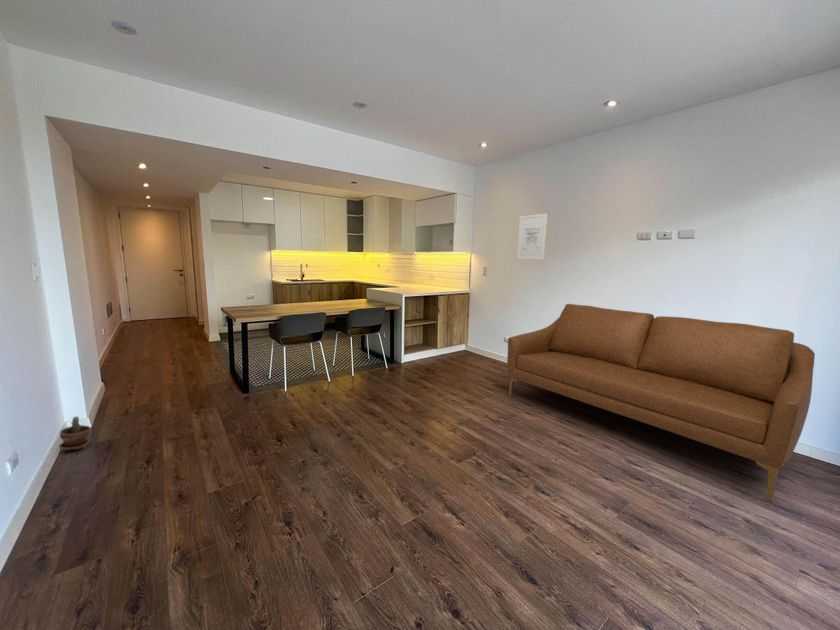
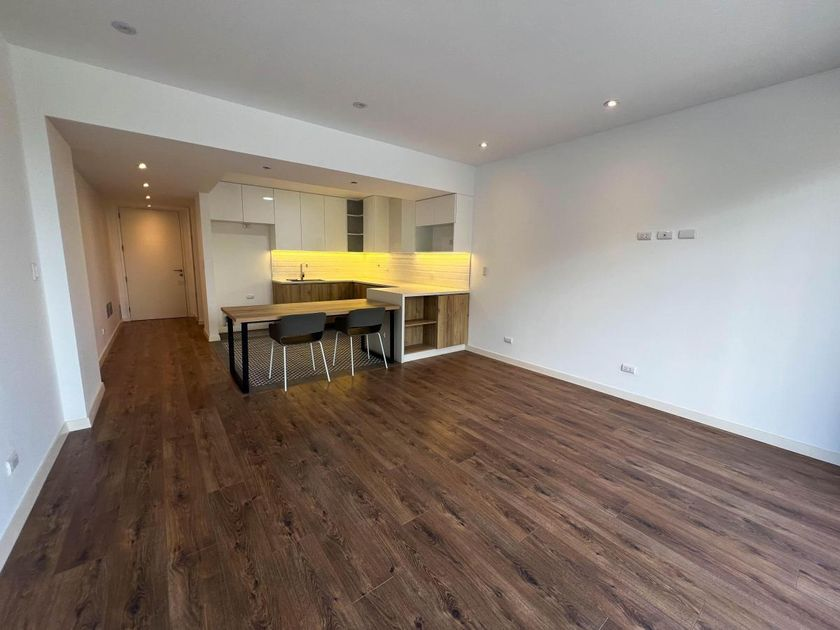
- sofa (634, 369)
- potted plant (74, 431)
- wall art (531, 237)
